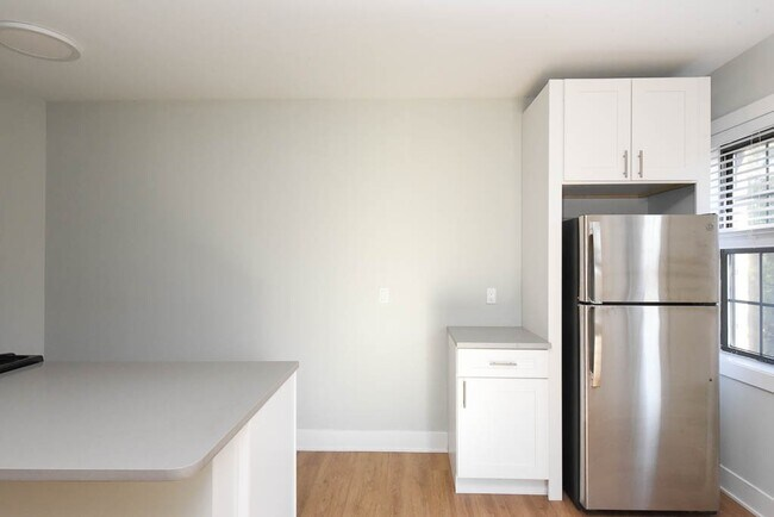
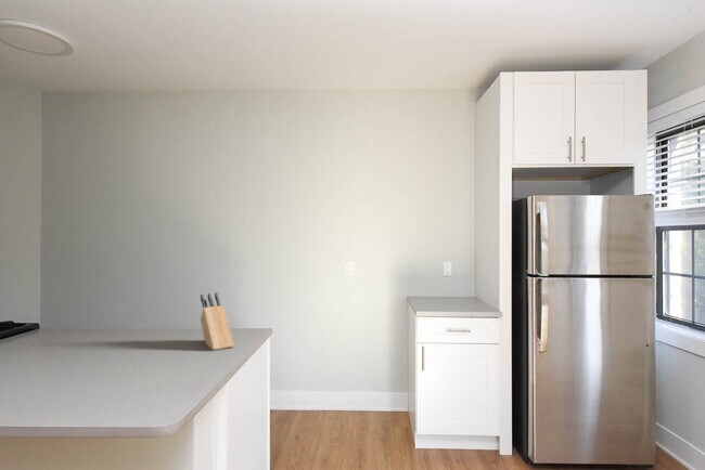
+ knife block (215, 318)
